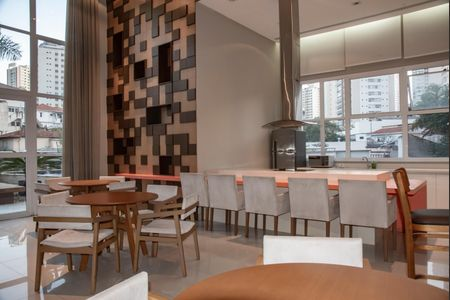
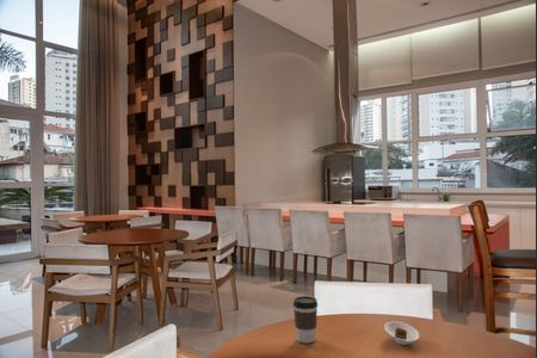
+ coffee cup (305, 319)
+ saucer (401, 334)
